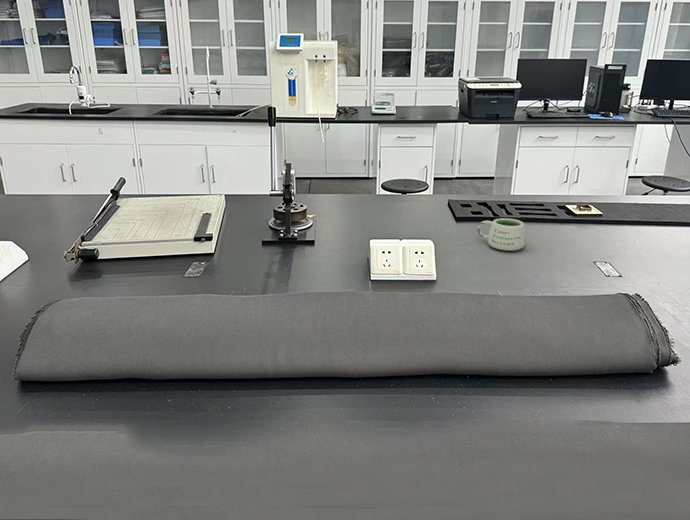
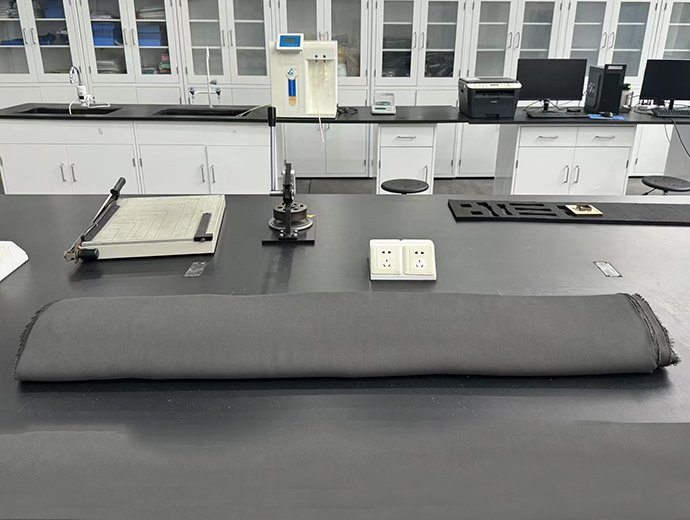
- mug (500, 233)
